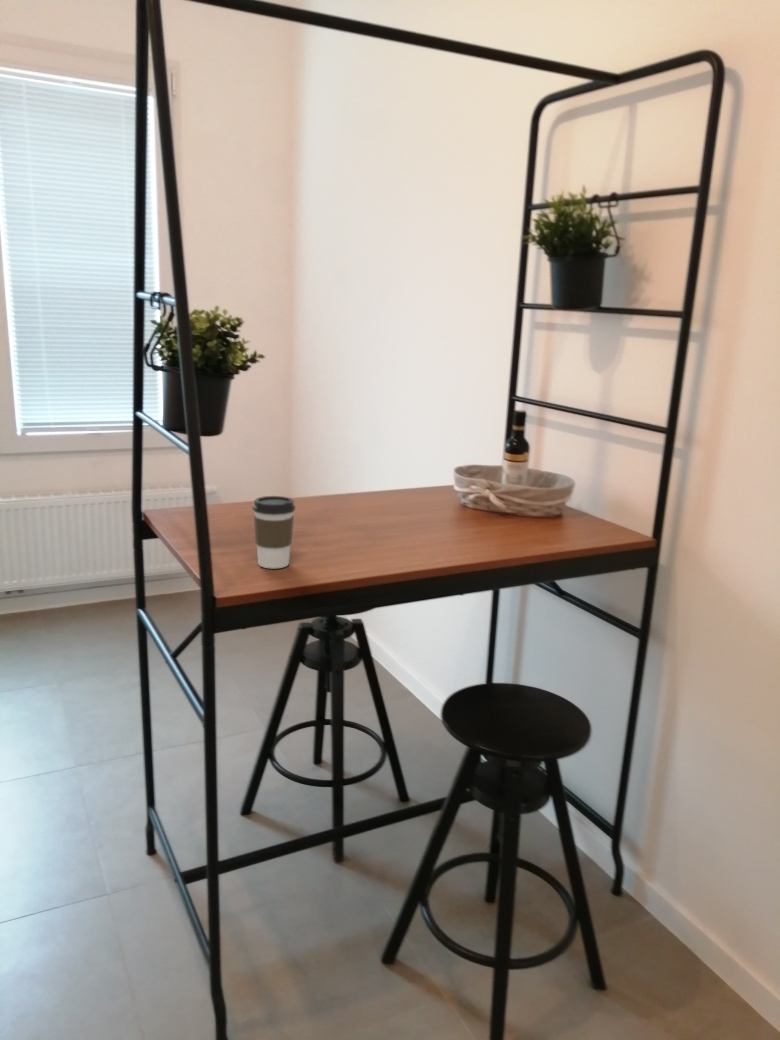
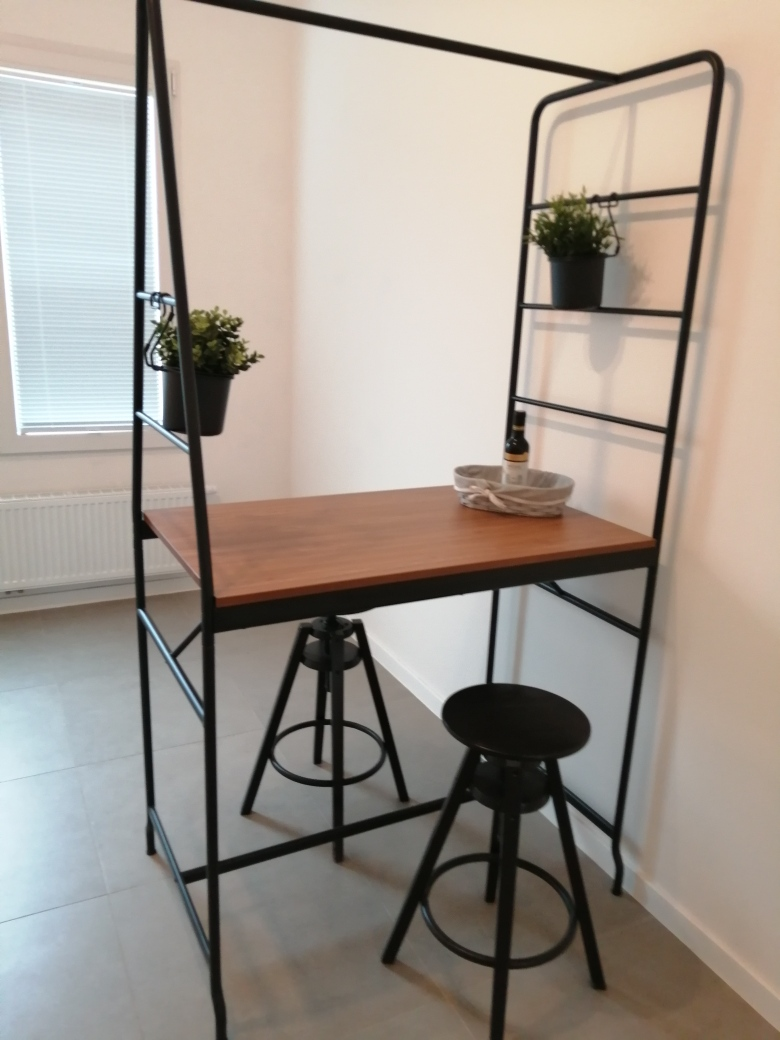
- coffee cup (273, 532)
